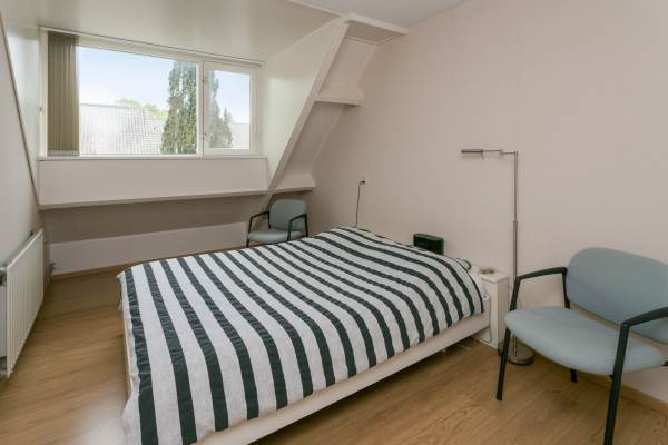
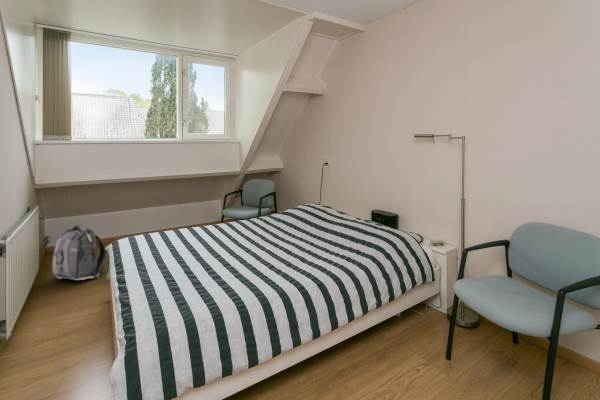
+ backpack (79, 250)
